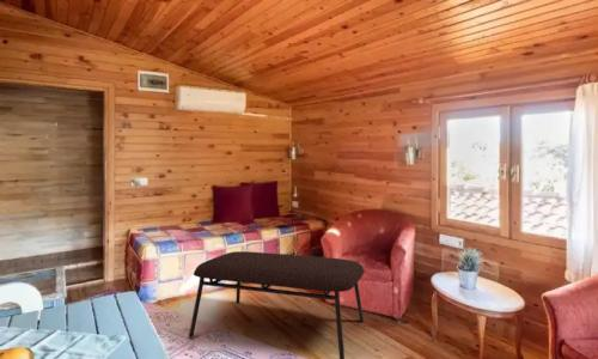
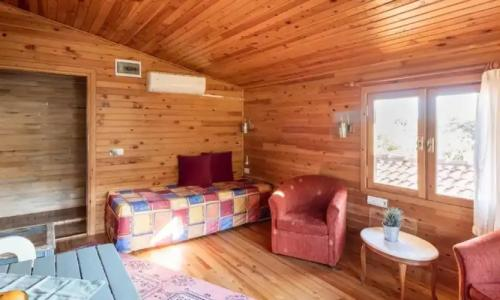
- coffee table (280, 293)
